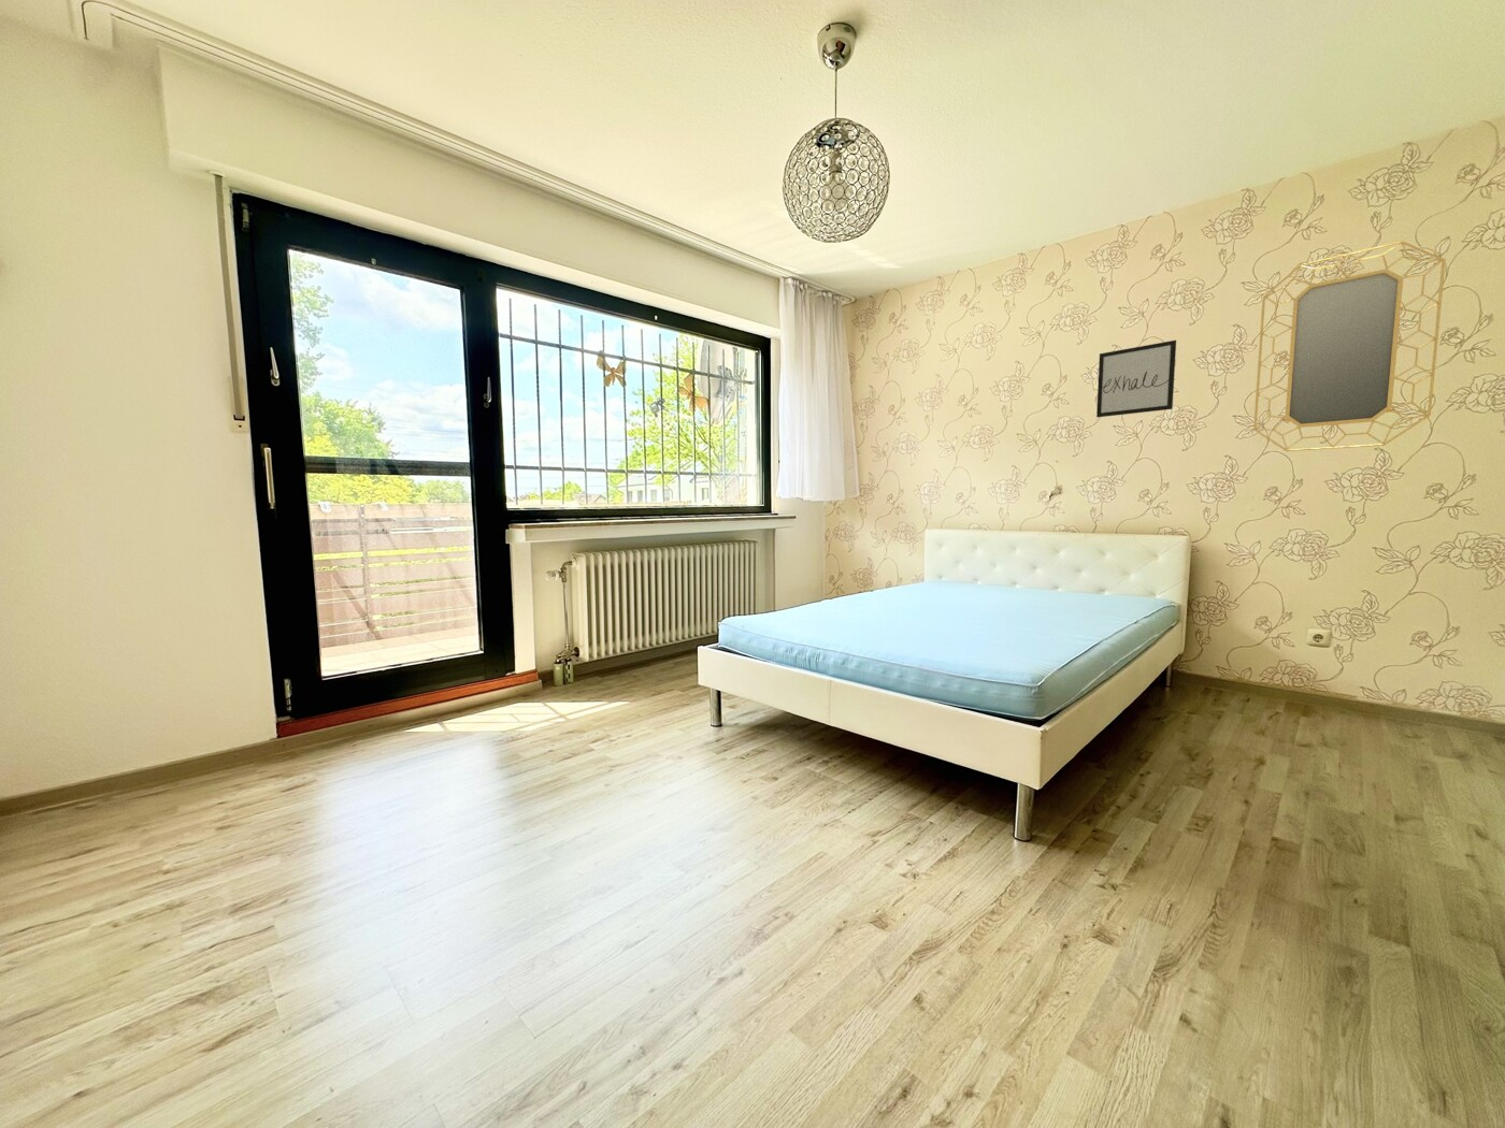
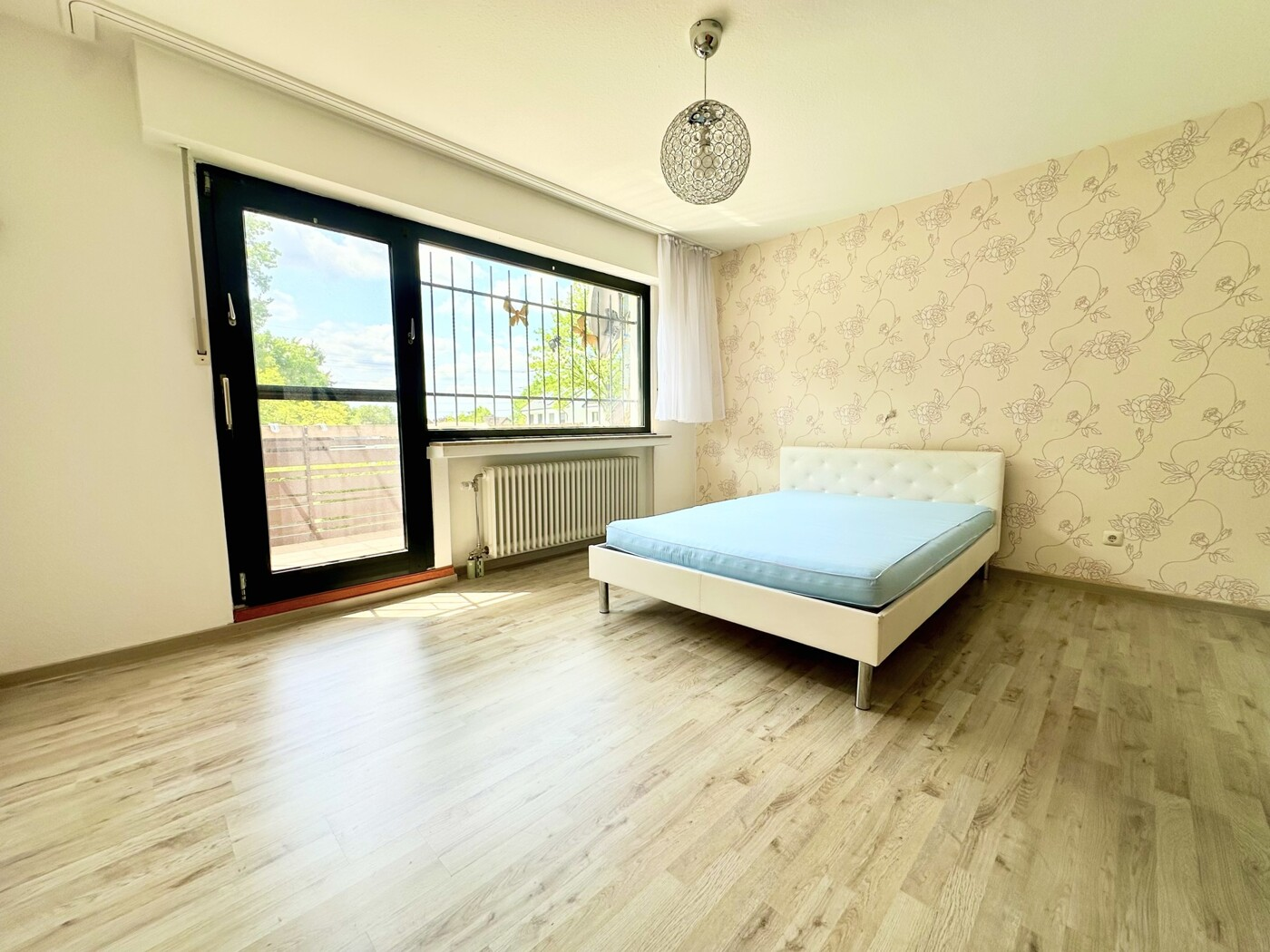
- wall art (1134, 380)
- home mirror (1340, 351)
